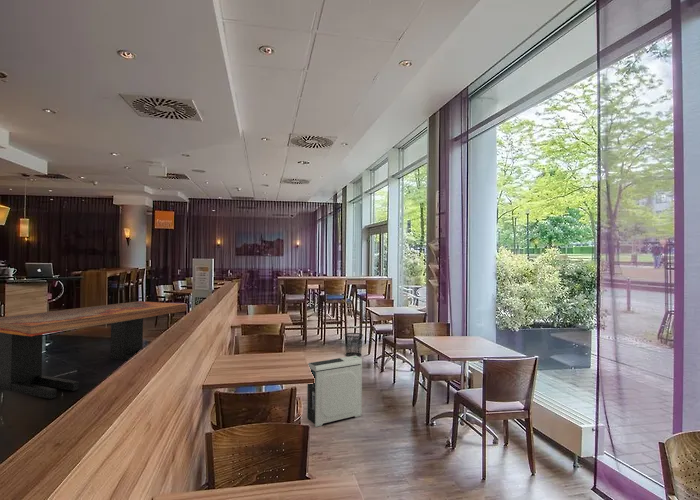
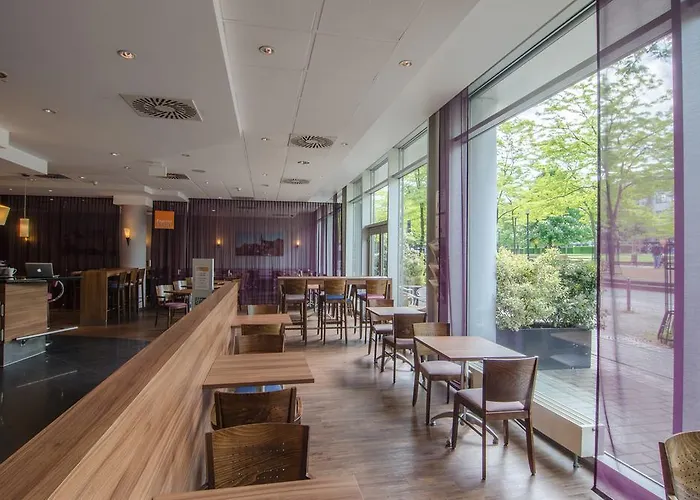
- waste bin (354, 344)
- air purifier (334, 389)
- dining table (111, 341)
